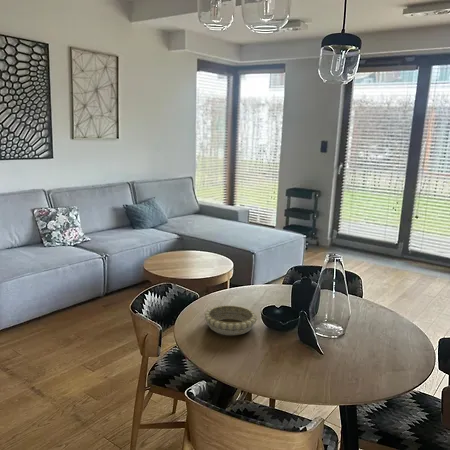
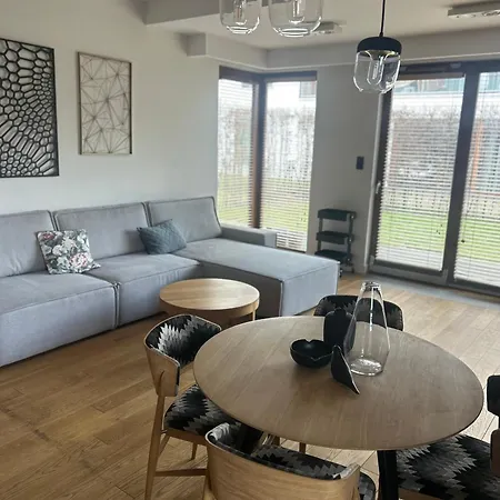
- decorative bowl (230, 318)
